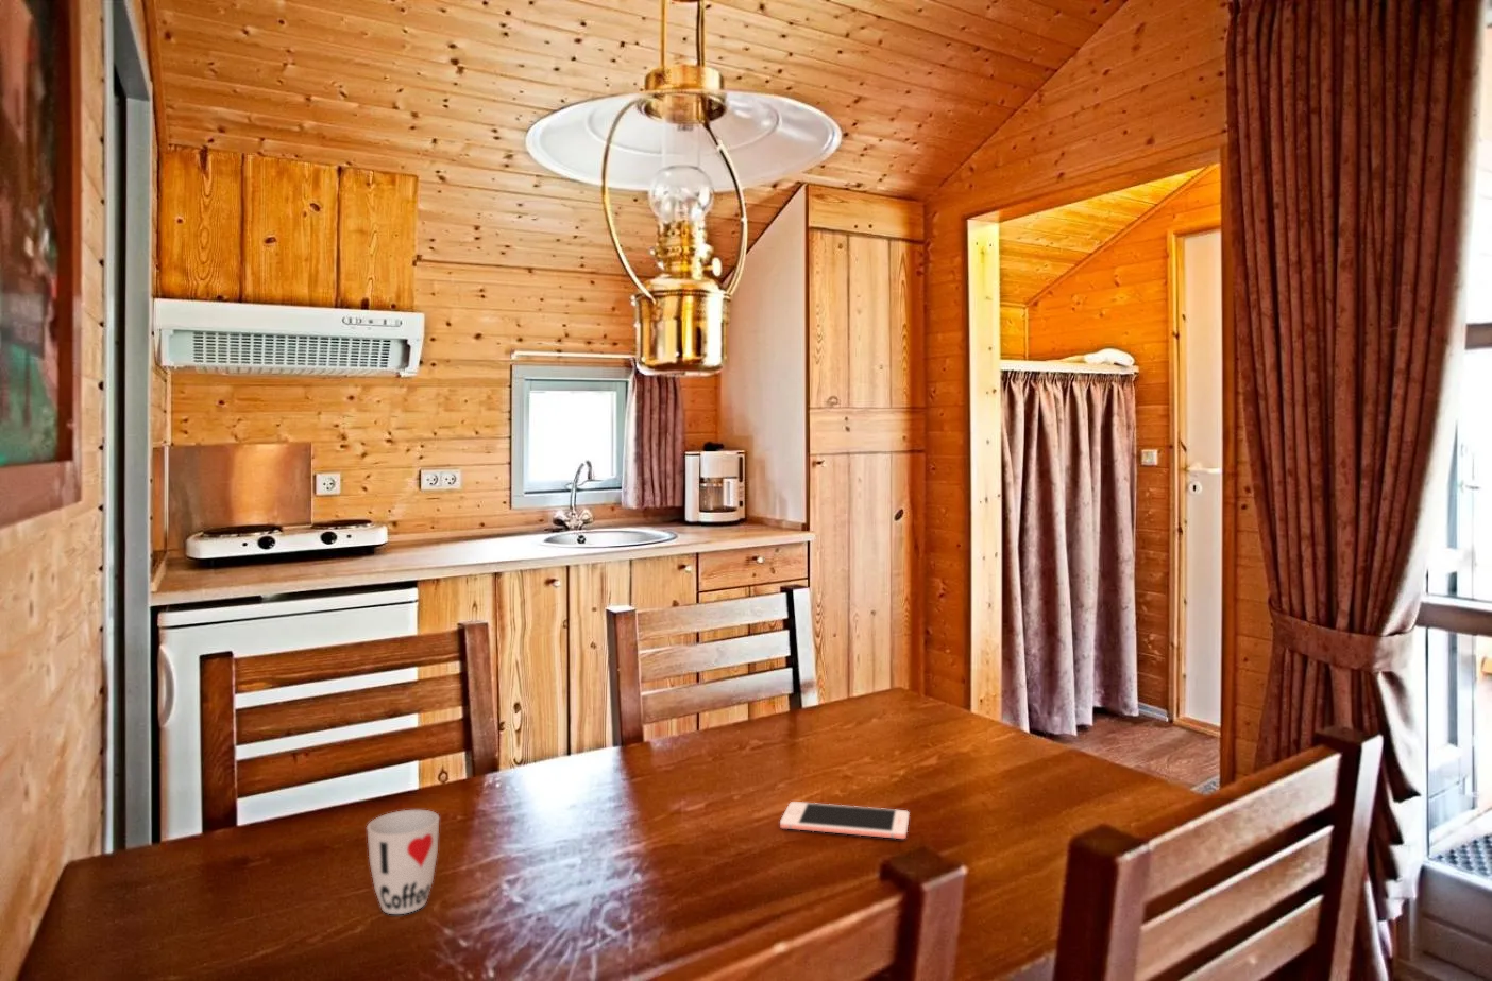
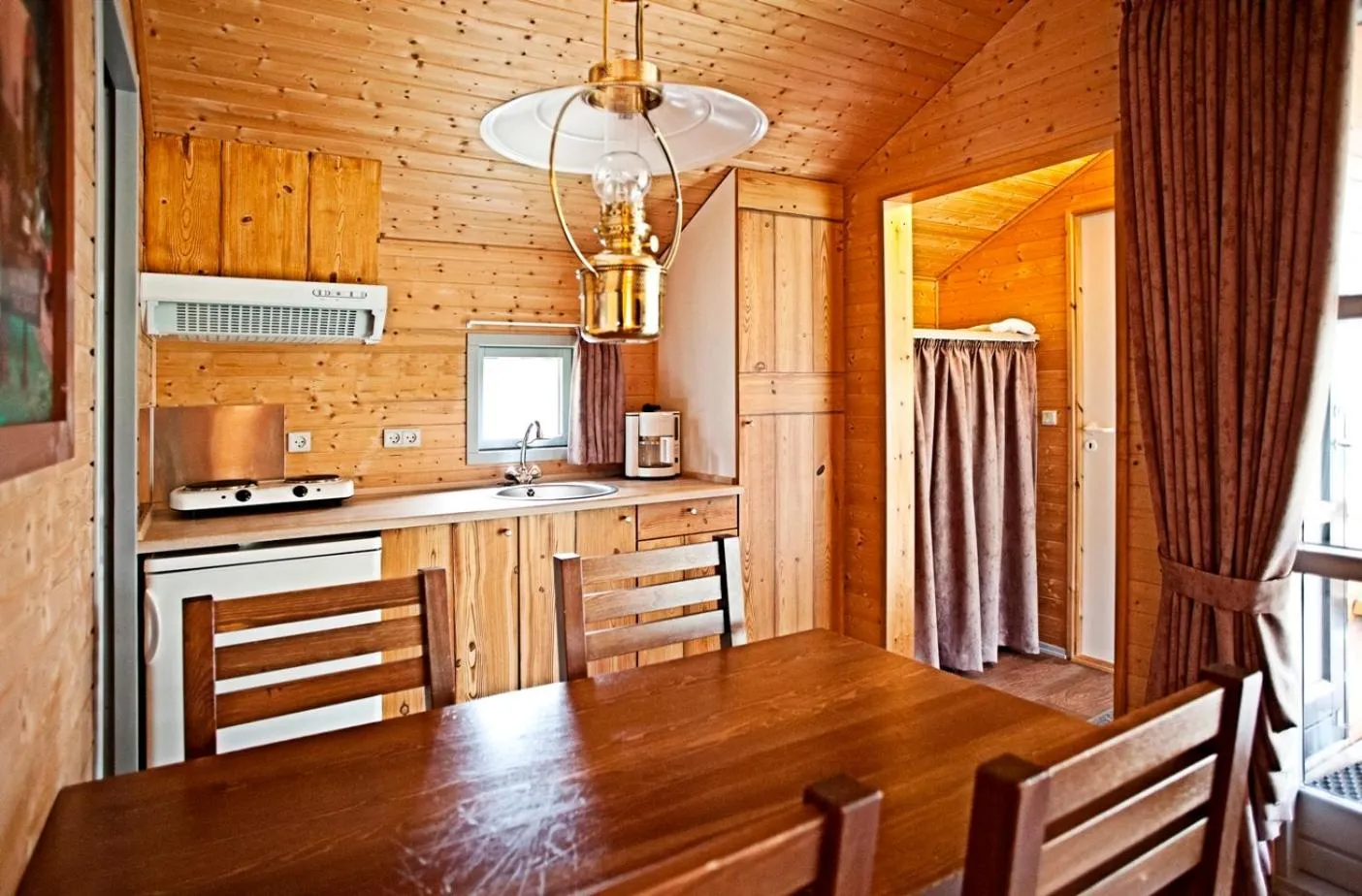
- cell phone (845, 819)
- cup (404, 862)
